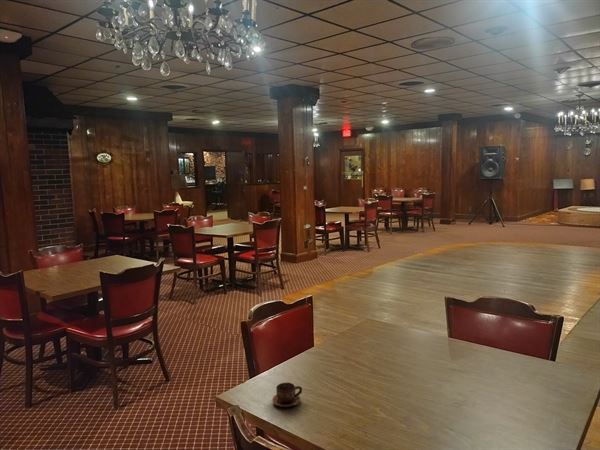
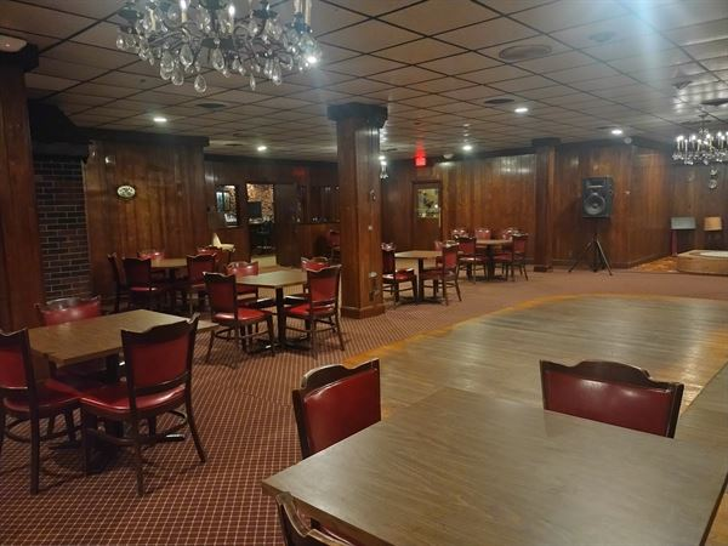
- cup (287, 393)
